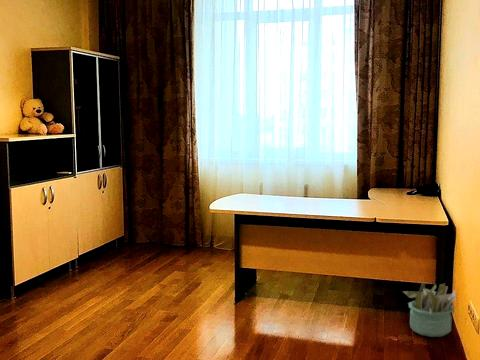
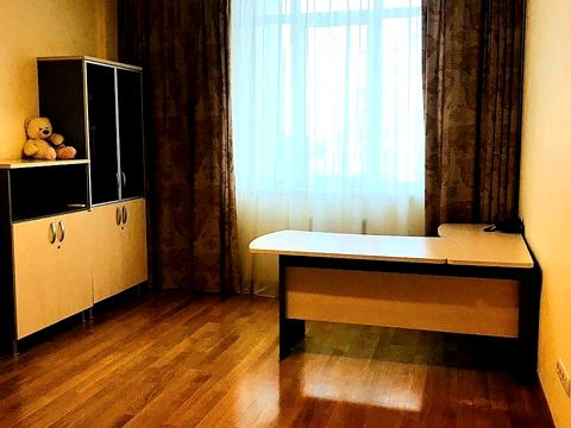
- decorative plant (429, 307)
